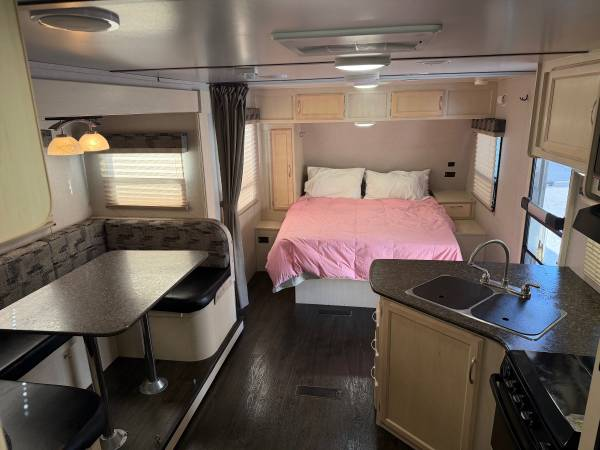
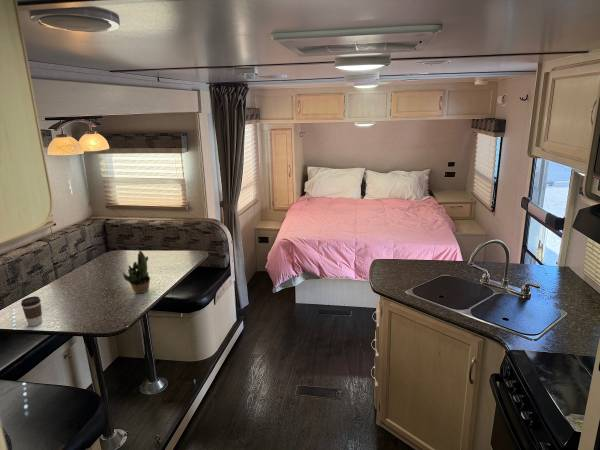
+ coffee cup (32, 311)
+ succulent plant (136, 271)
